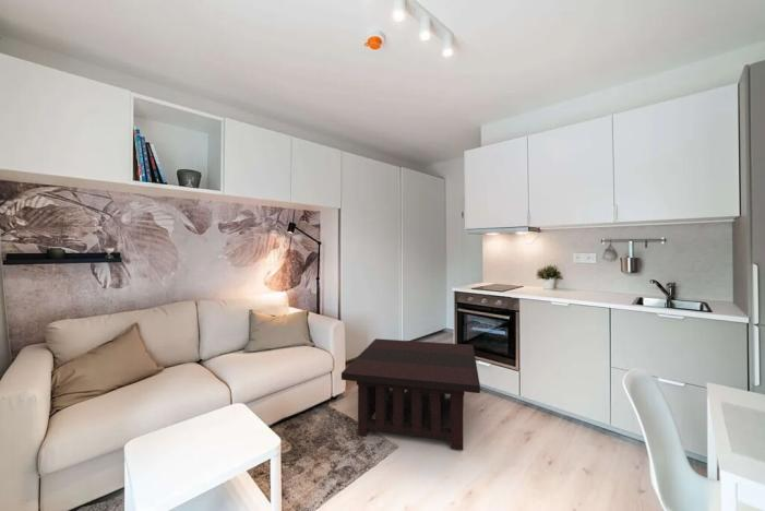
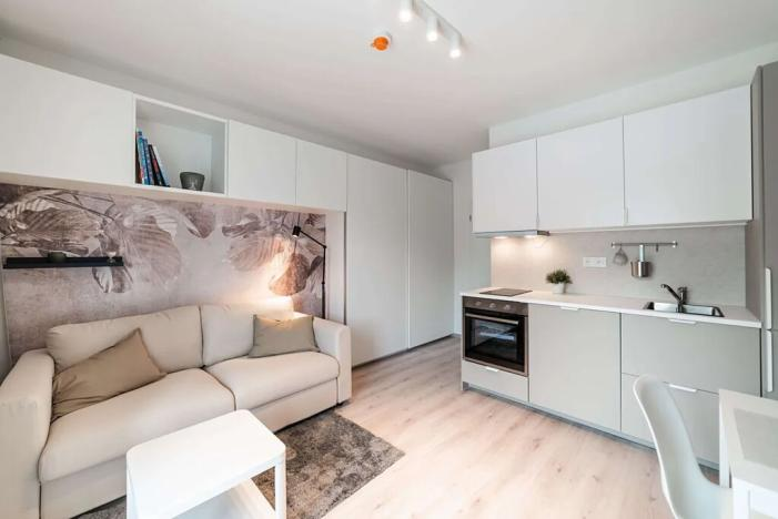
- coffee table (416, 385)
